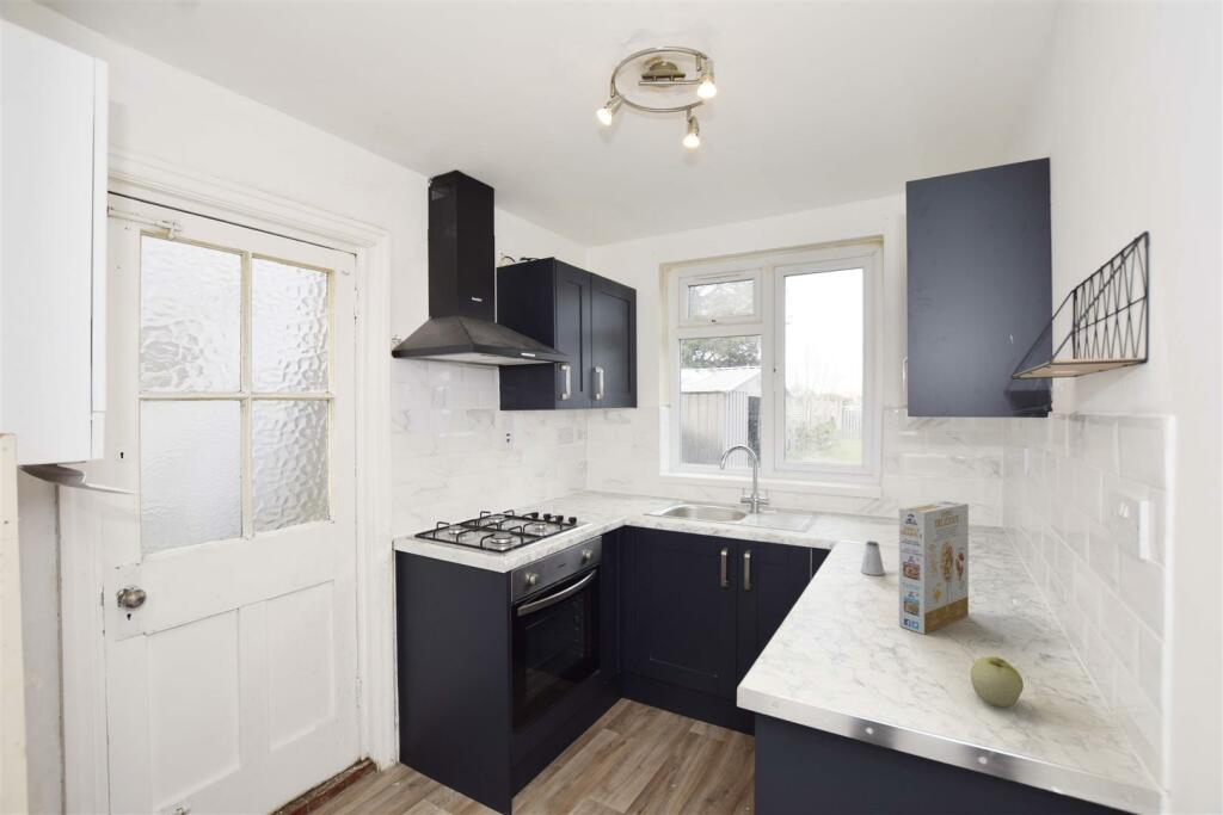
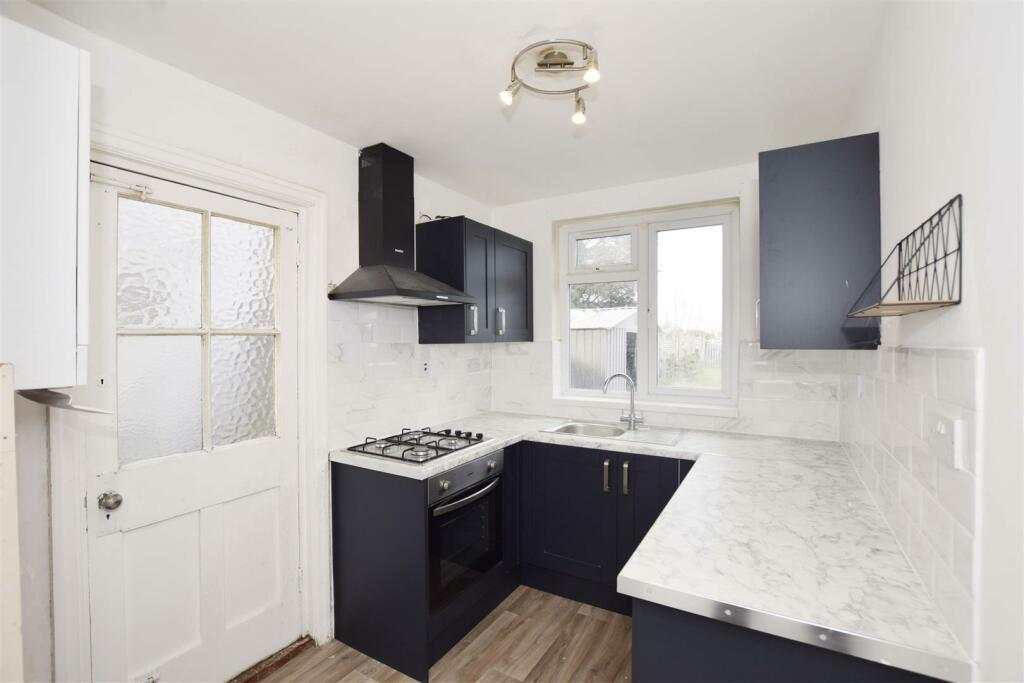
- saltshaker (872, 556)
- apple (995, 680)
- cereal box (934, 563)
